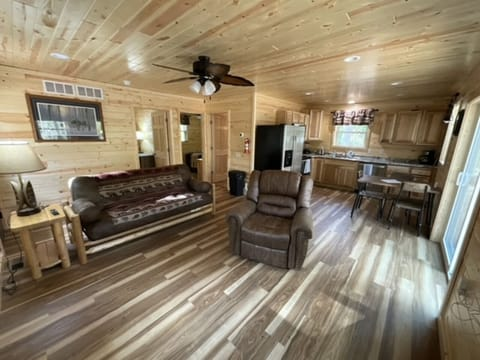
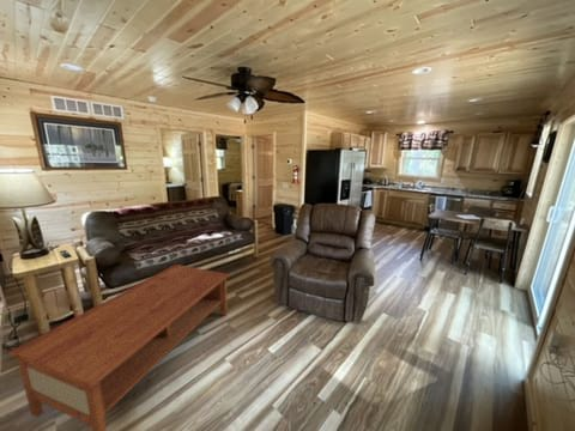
+ coffee table (151, 327)
